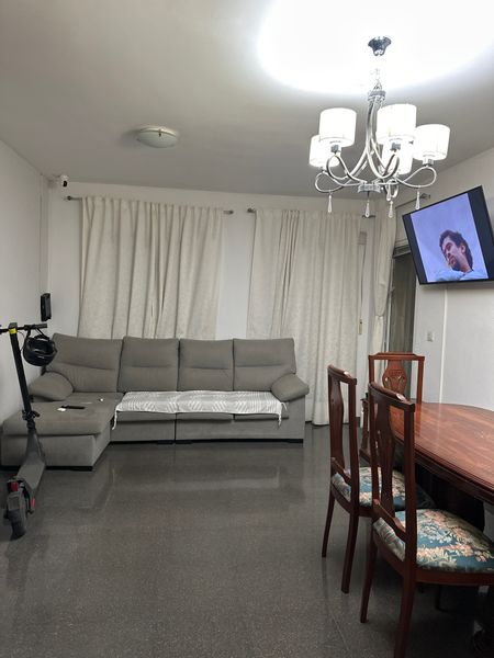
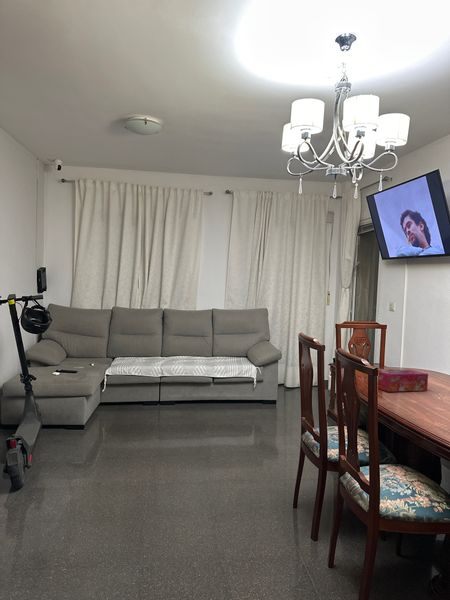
+ tissue box (398, 379)
